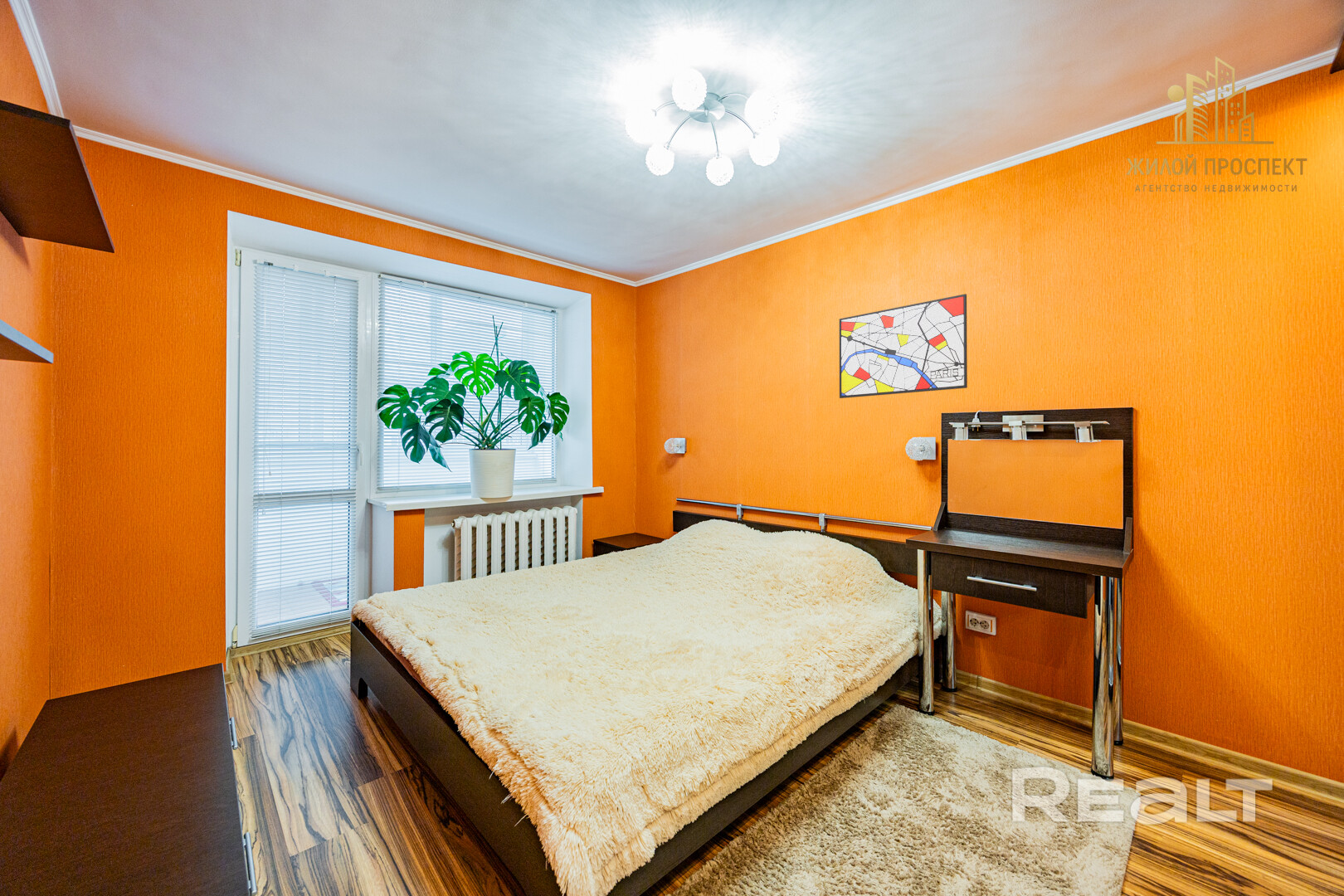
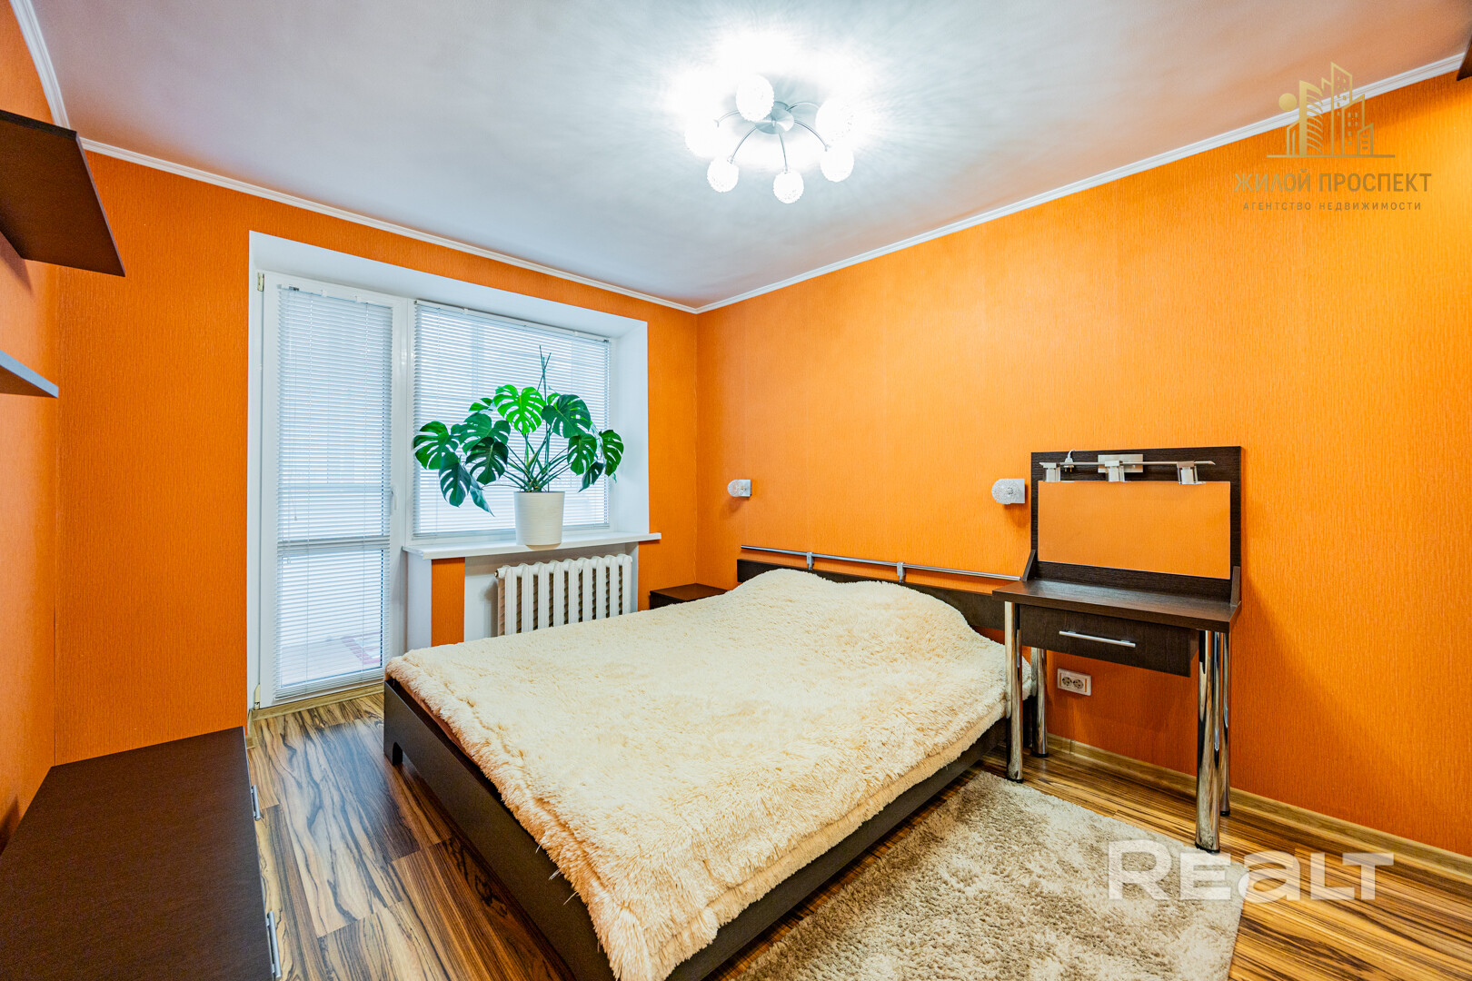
- wall art (898, 350)
